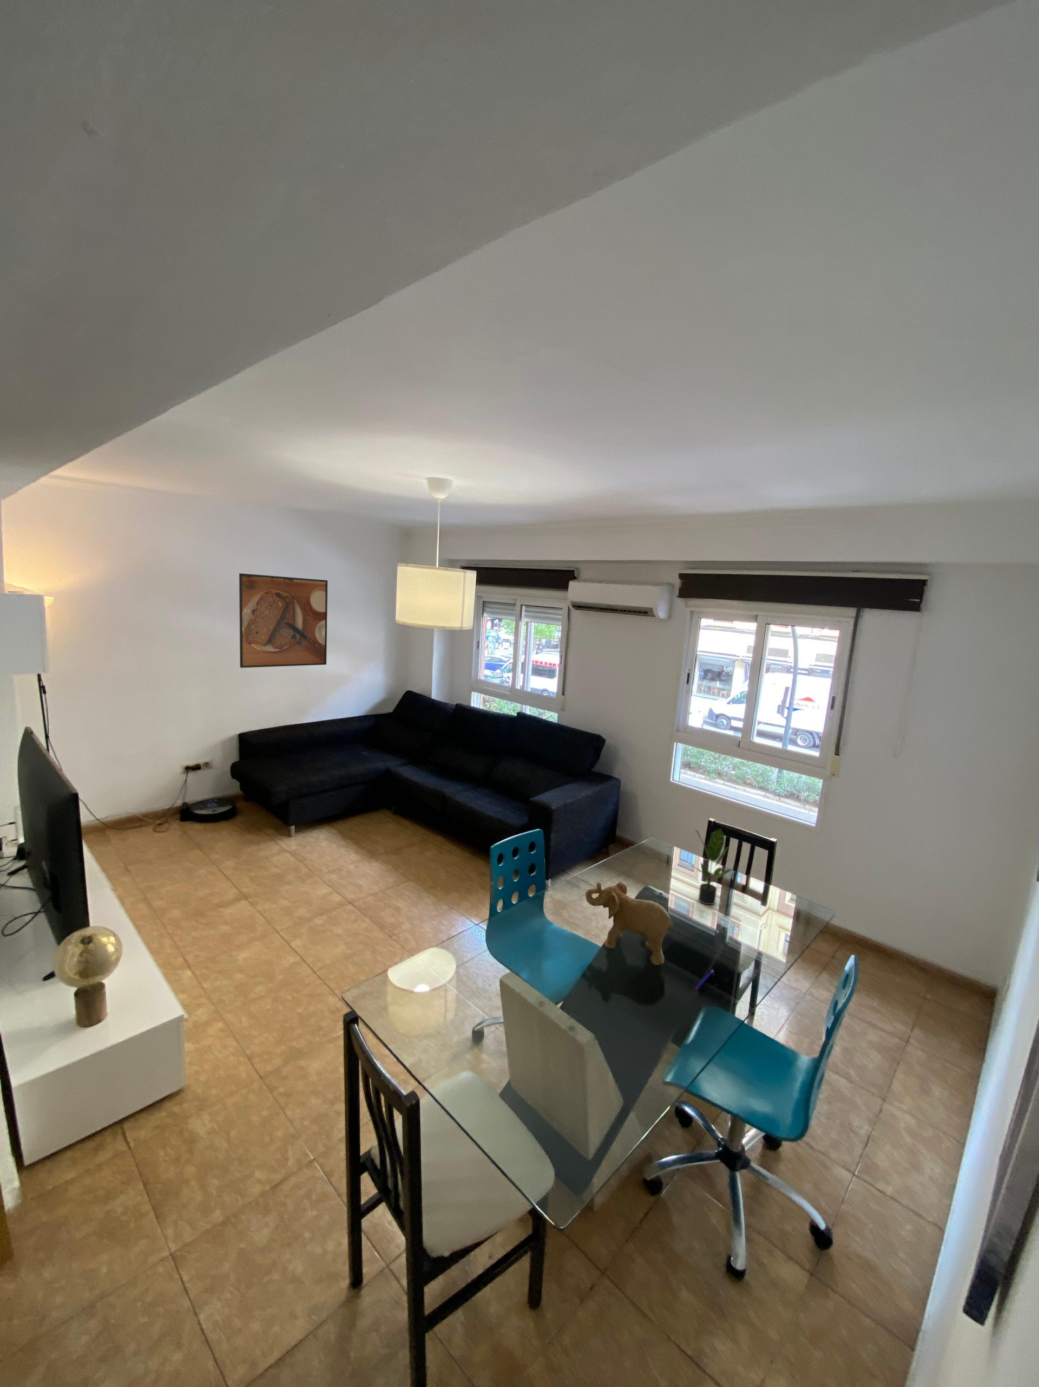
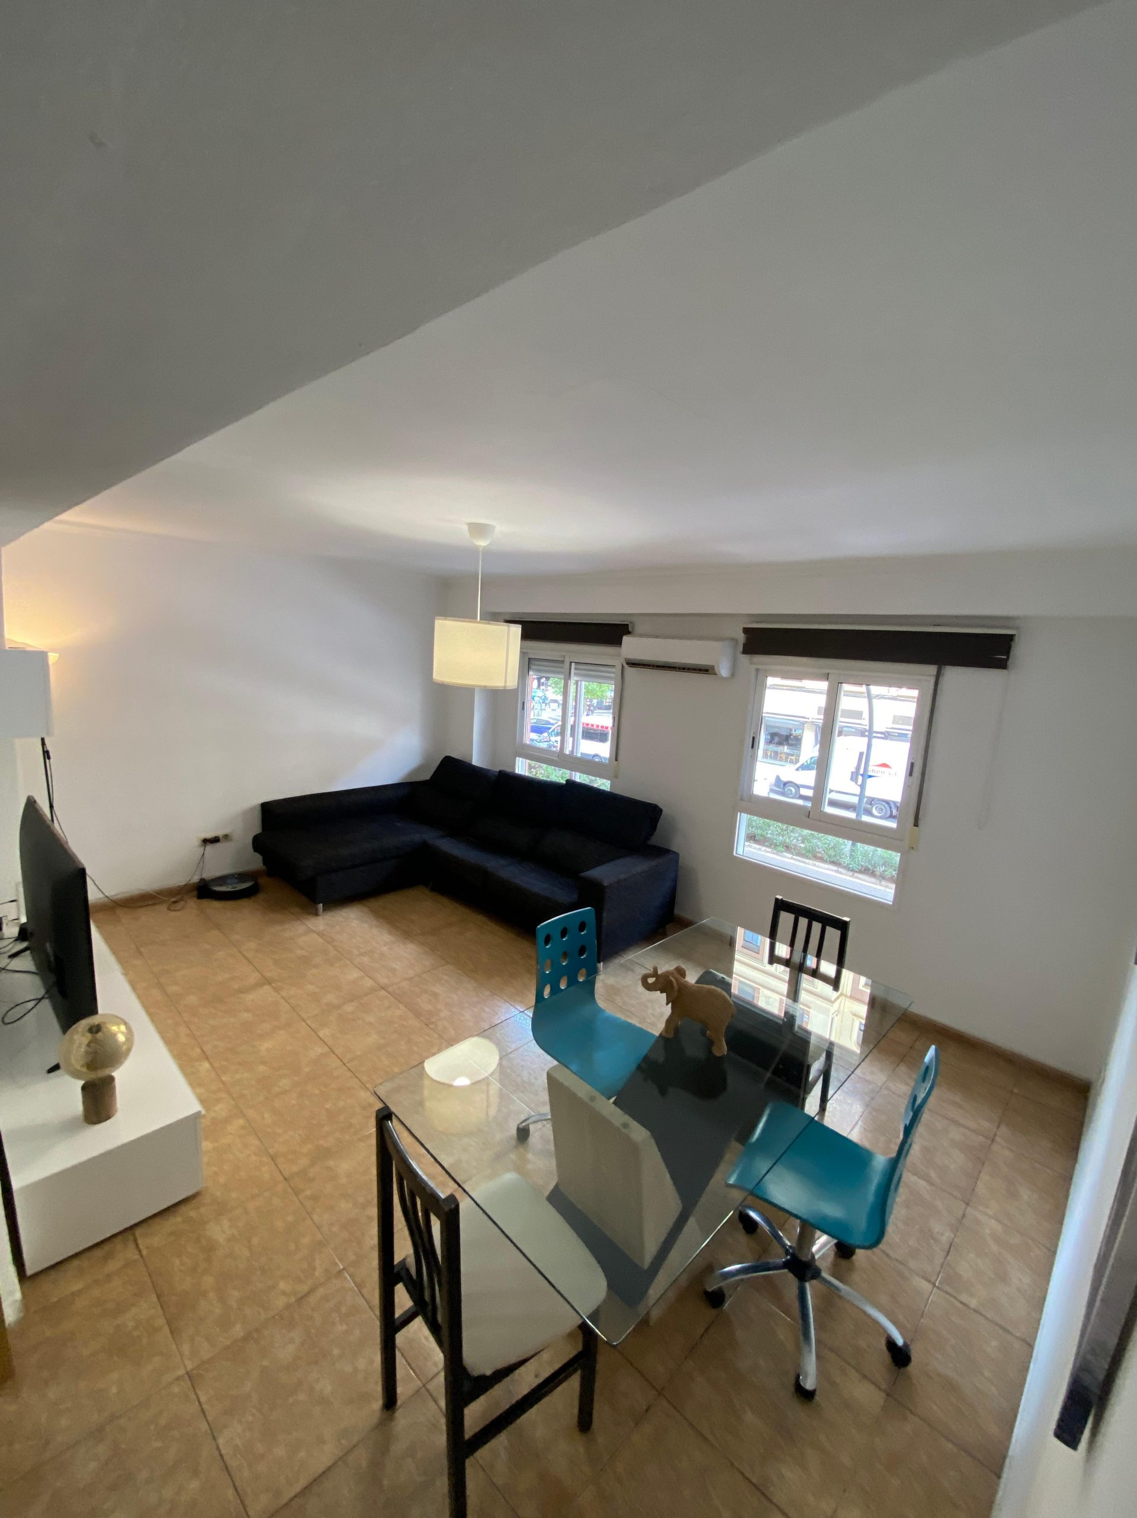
- potted plant (706, 867)
- pen (705, 979)
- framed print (285, 623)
